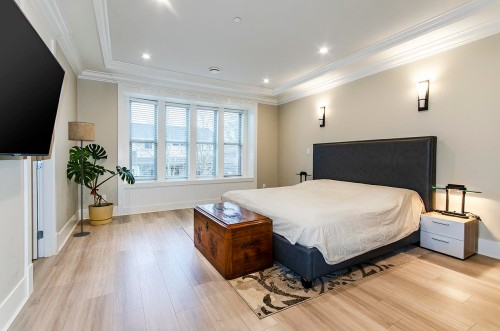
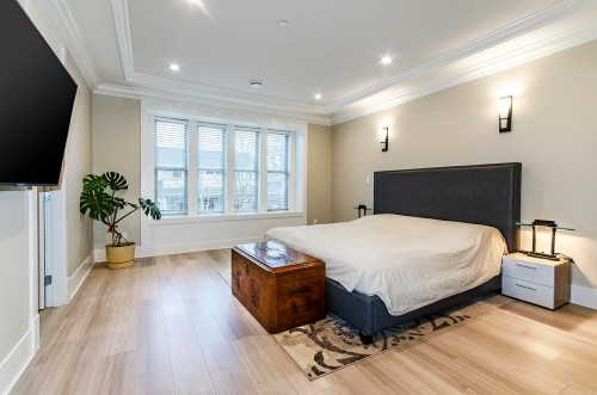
- floor lamp (81, 179)
